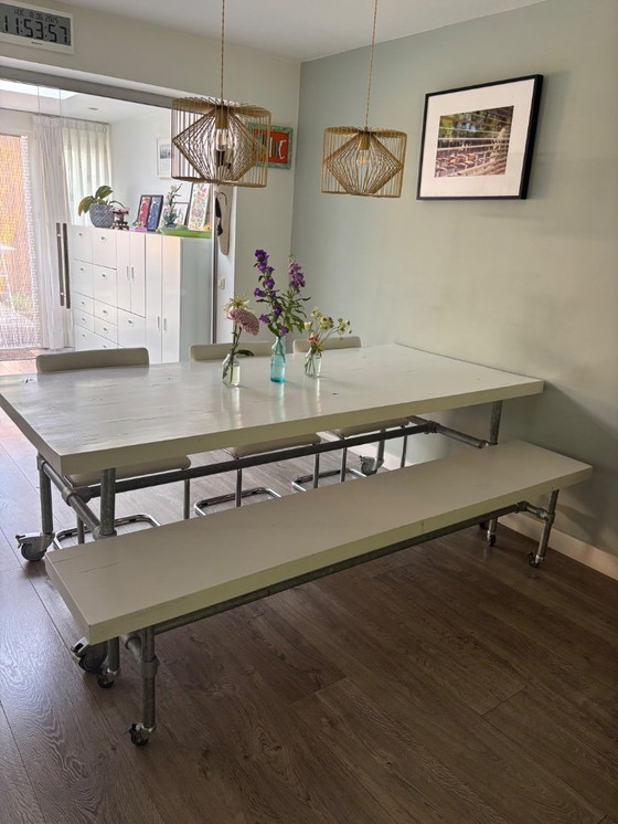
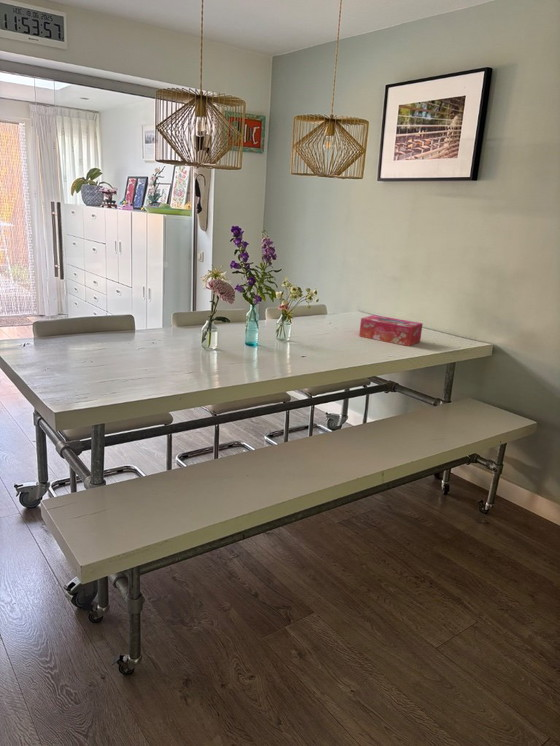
+ tissue box (390, 329)
